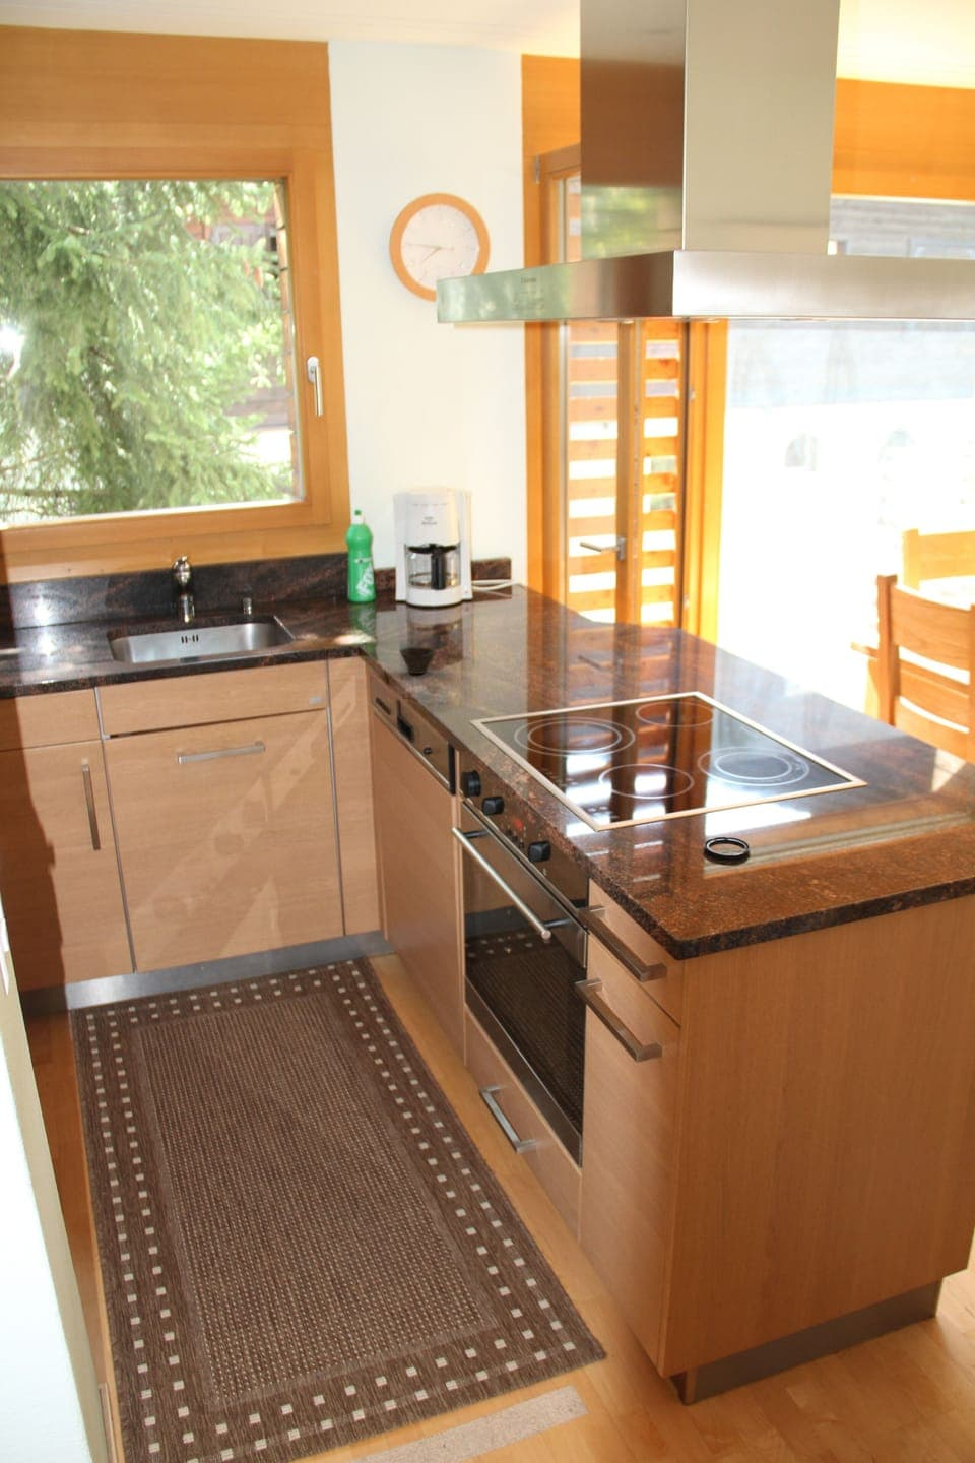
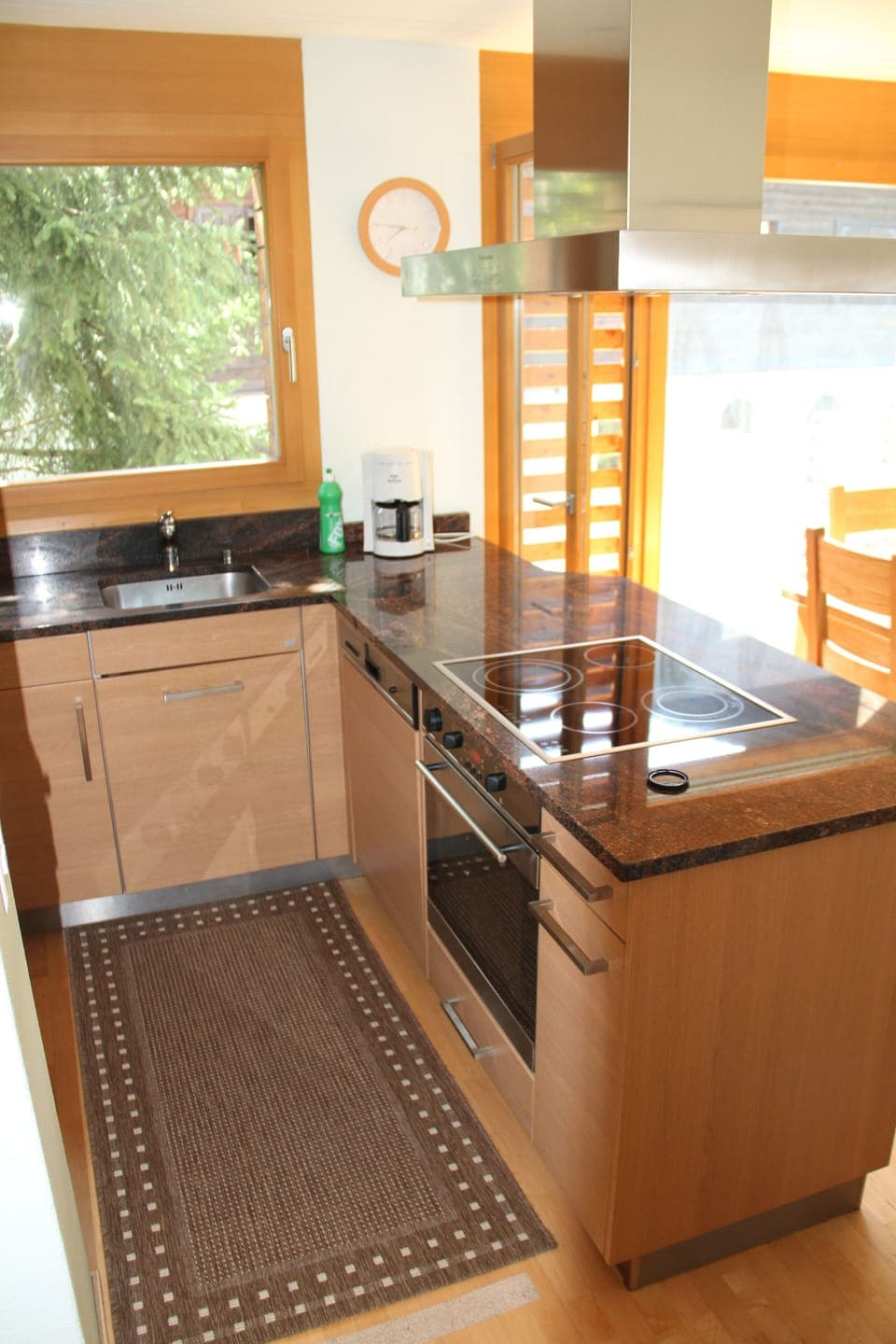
- cup (418, 660)
